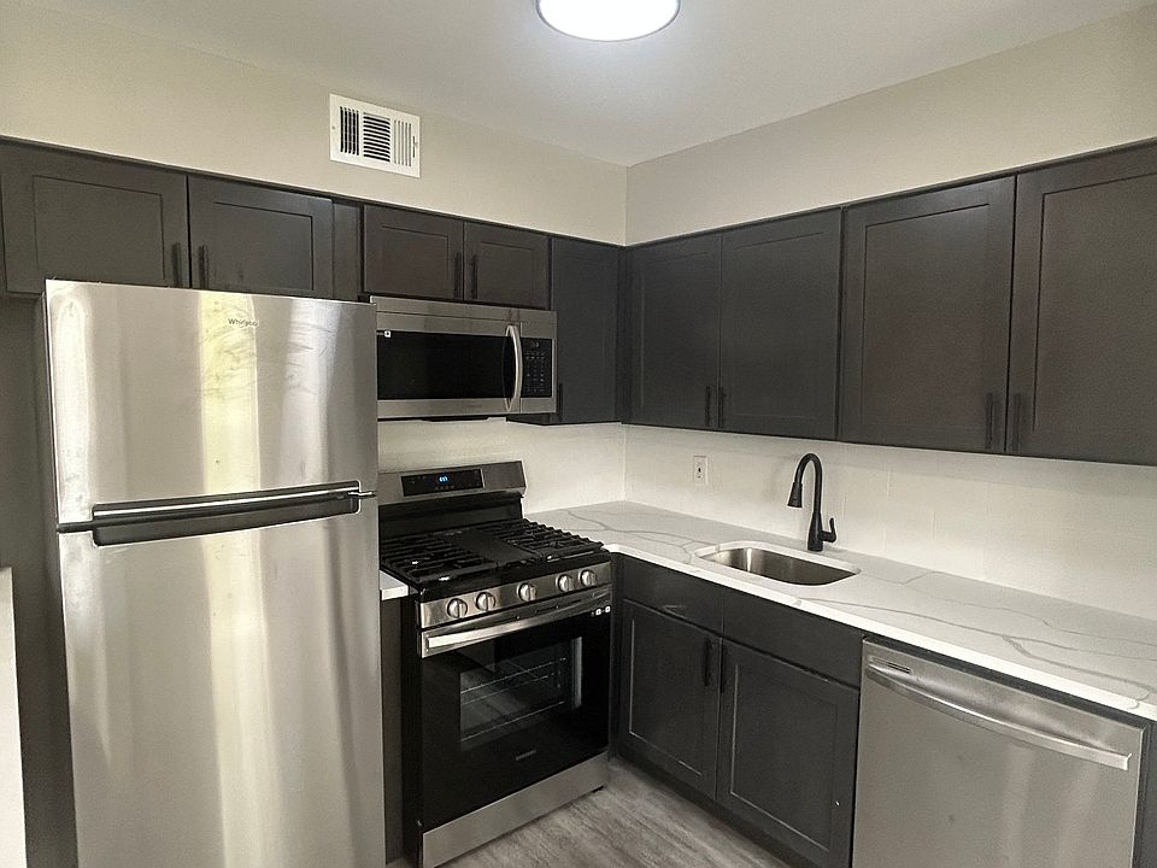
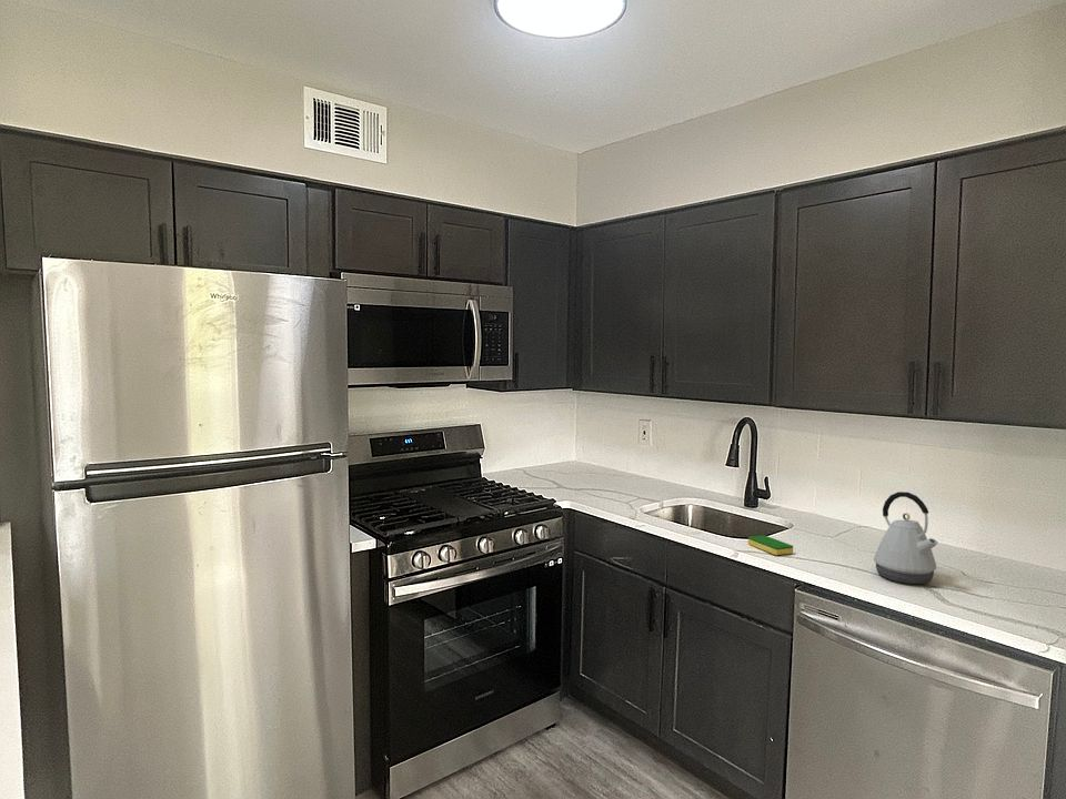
+ kettle (907, 535)
+ dish sponge (770, 545)
